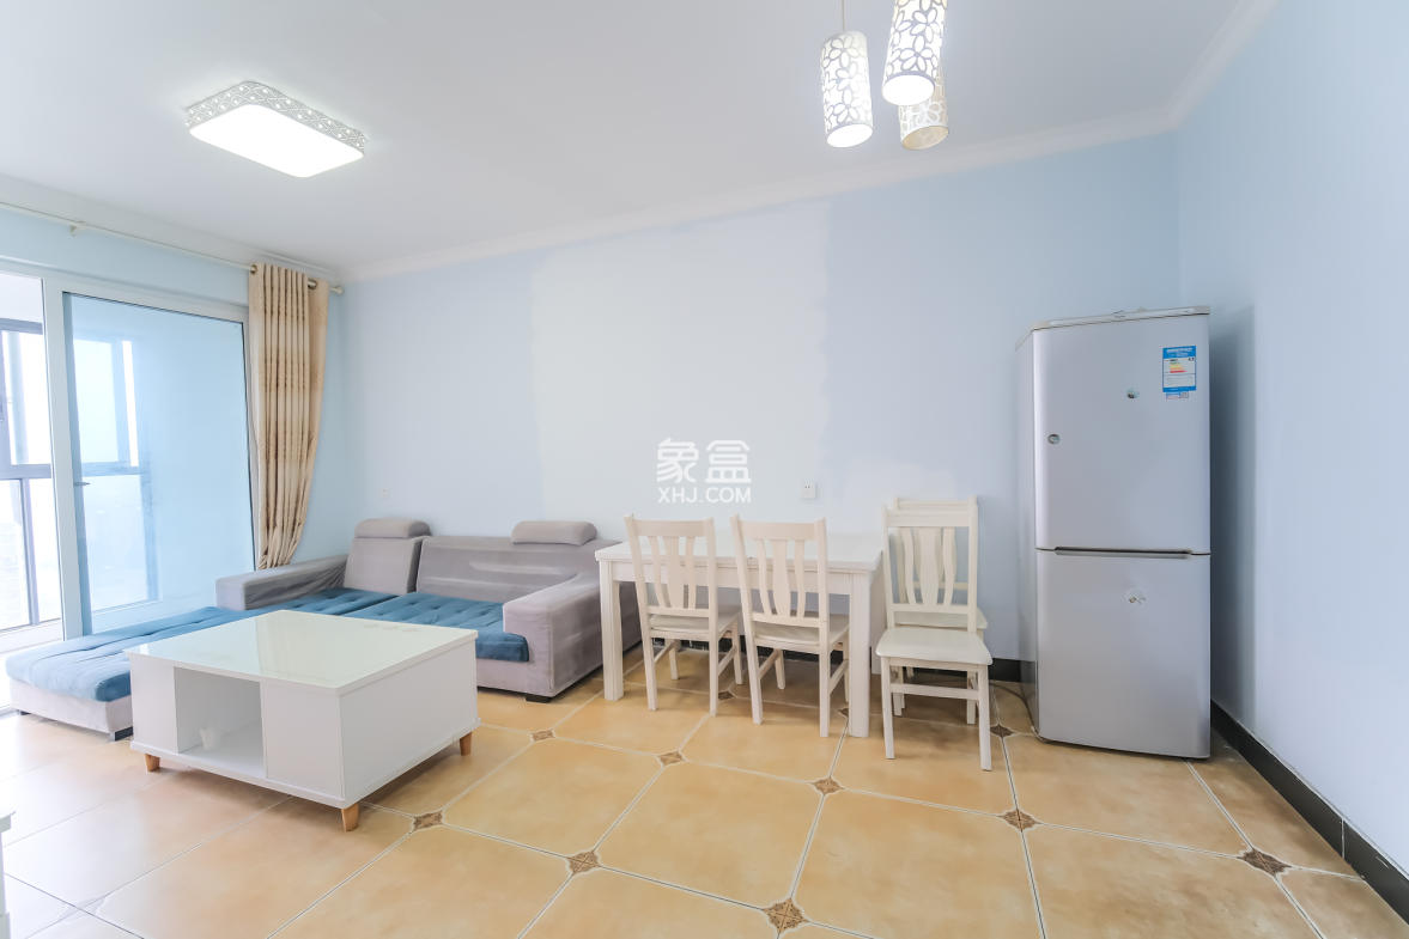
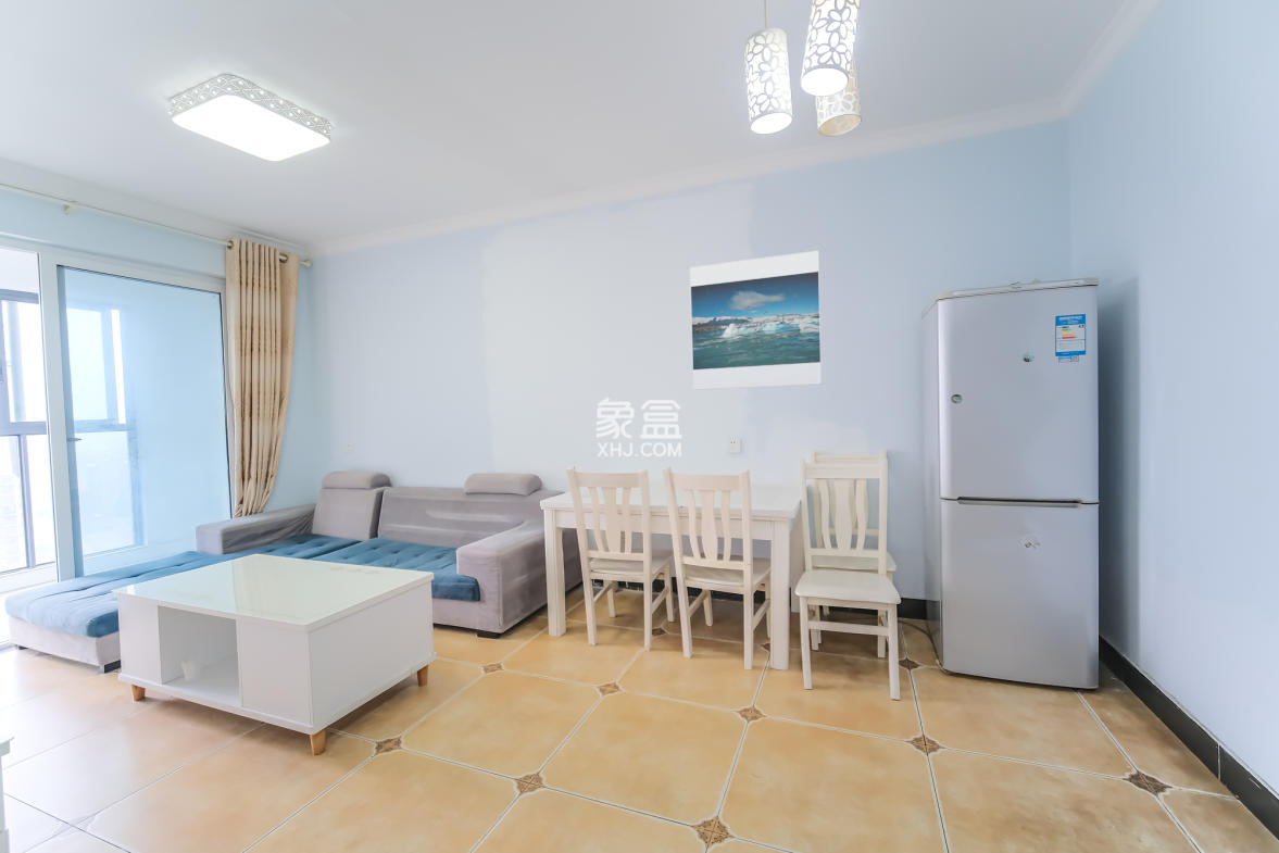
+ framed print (753, 323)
